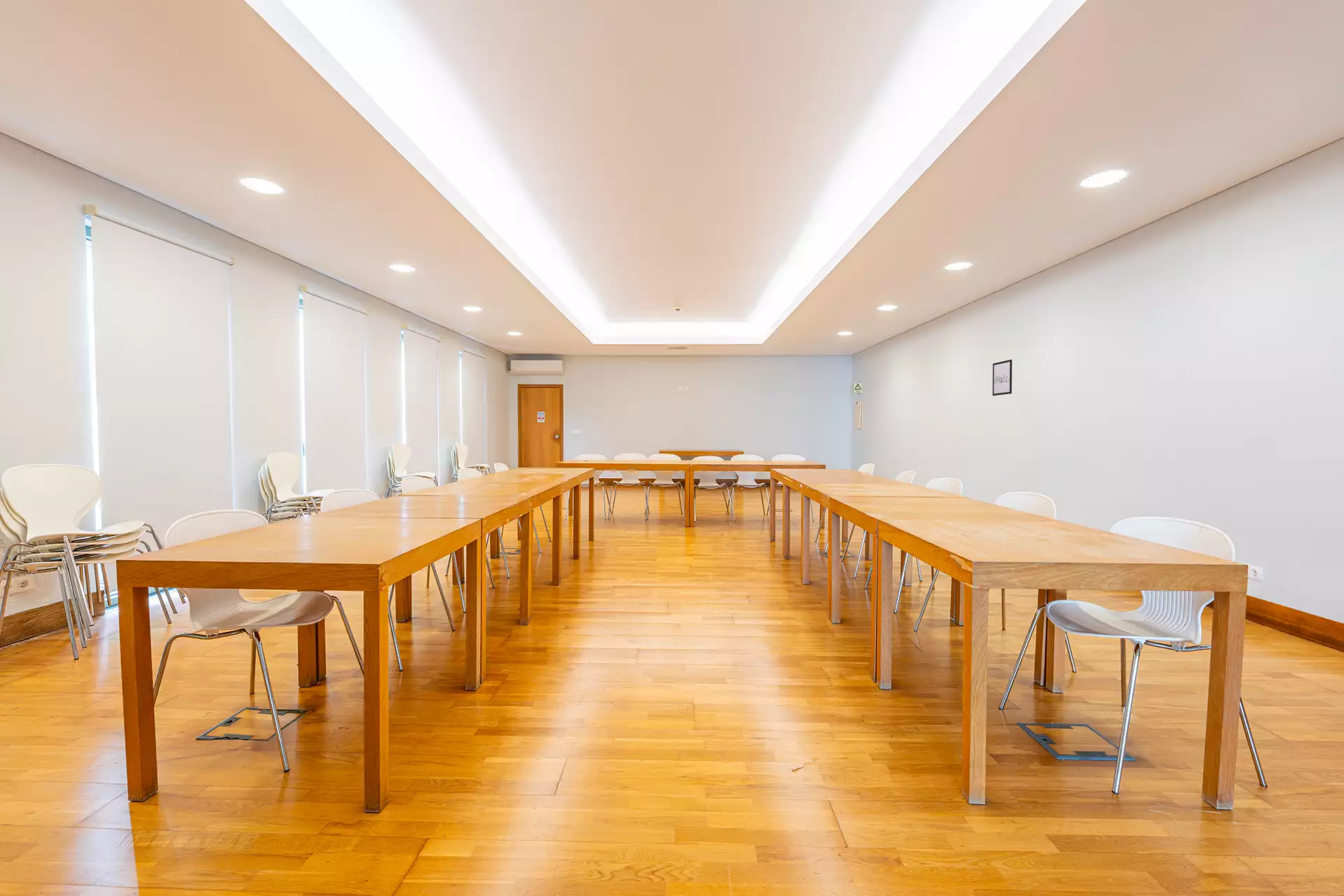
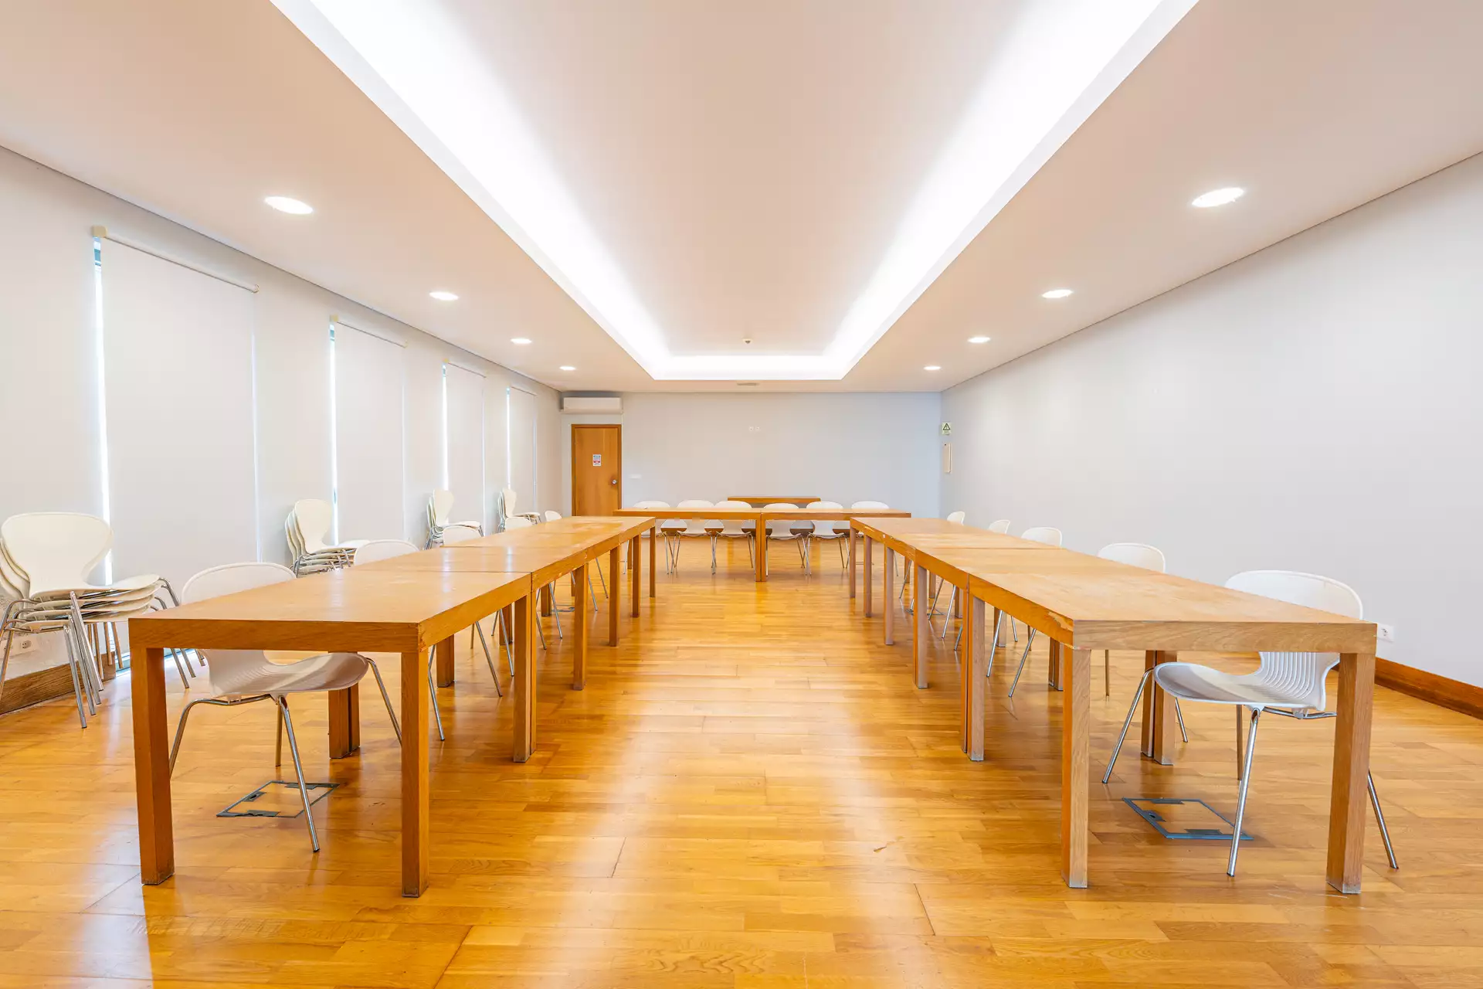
- wall art (1002, 378)
